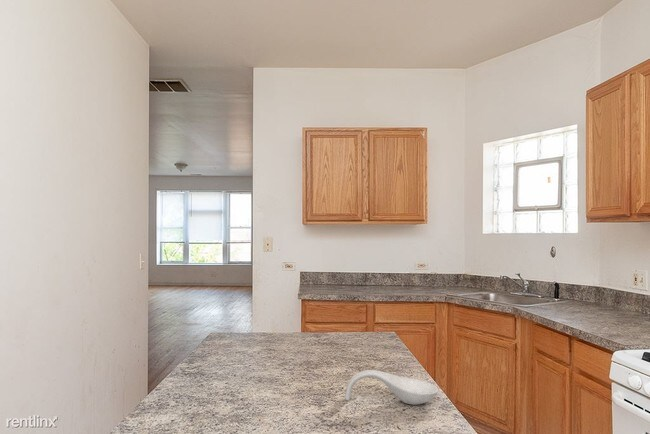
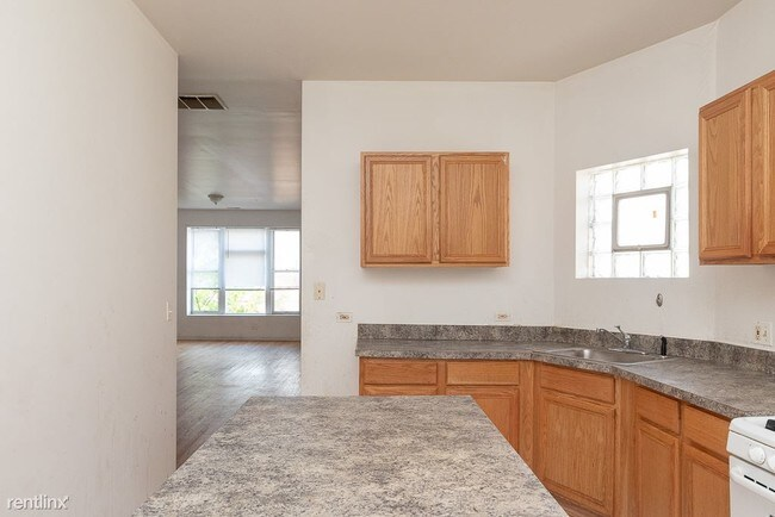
- spoon rest (391, 386)
